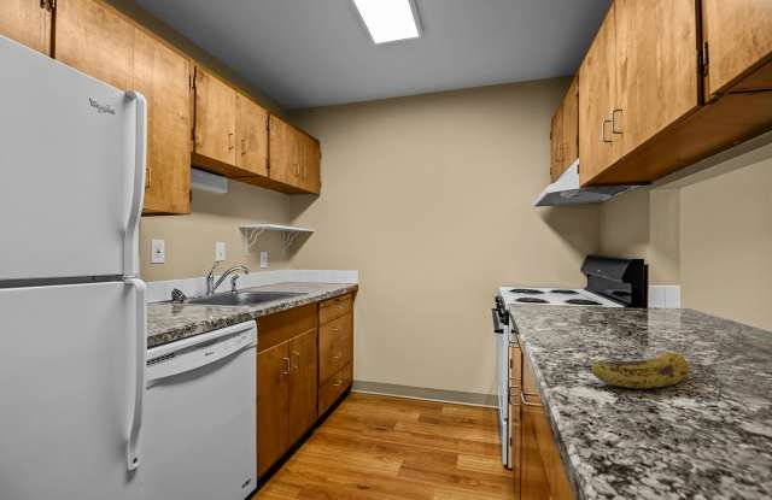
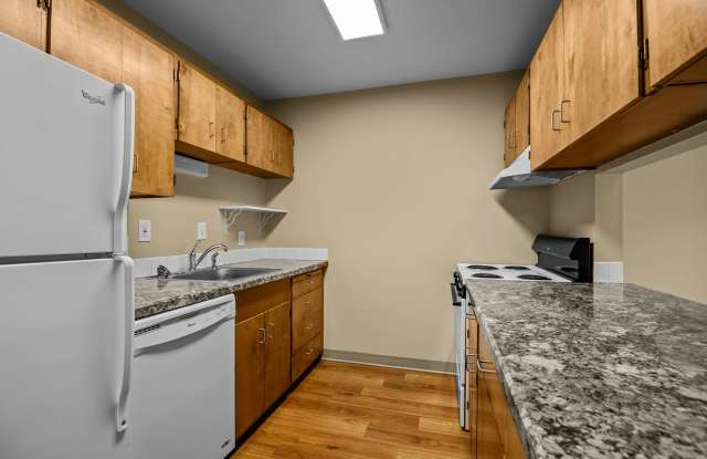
- fruit (634, 364)
